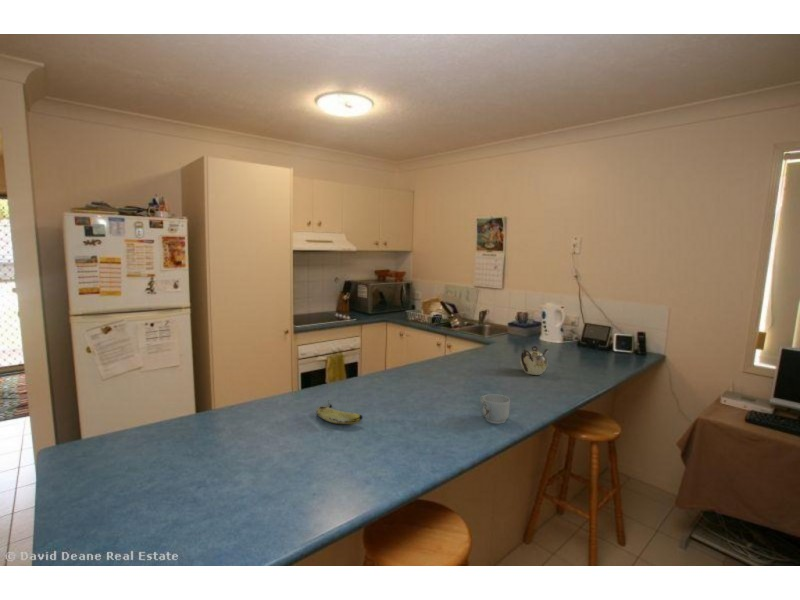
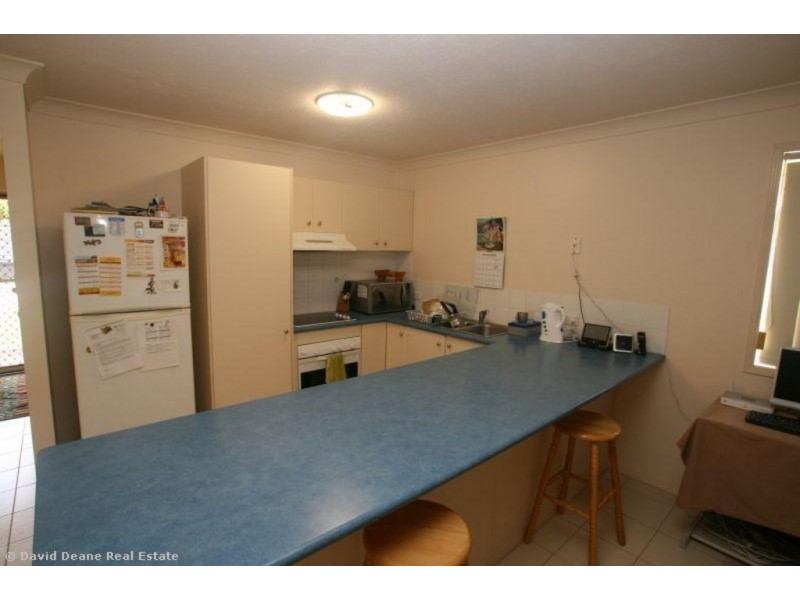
- mug (492, 407)
- fruit (334, 412)
- teapot (535, 359)
